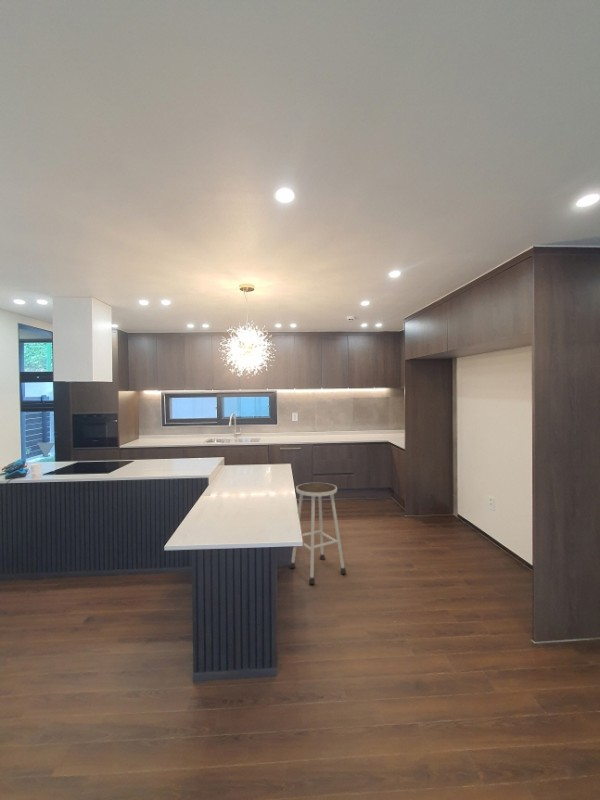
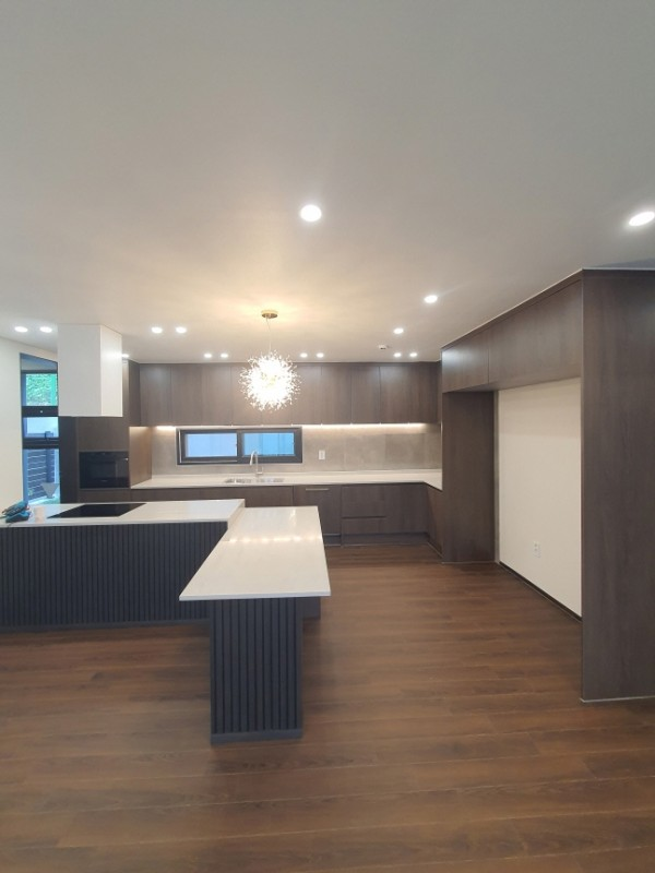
- stool (318, 530)
